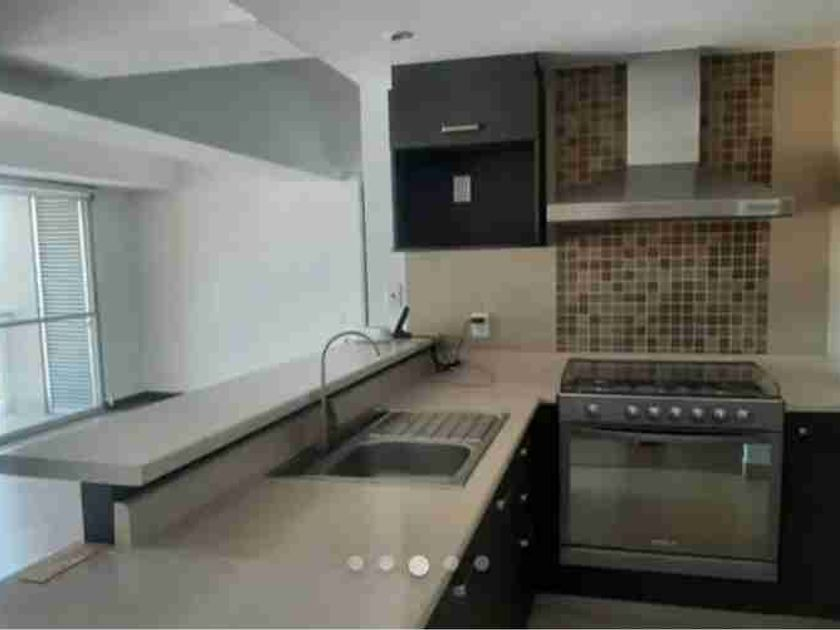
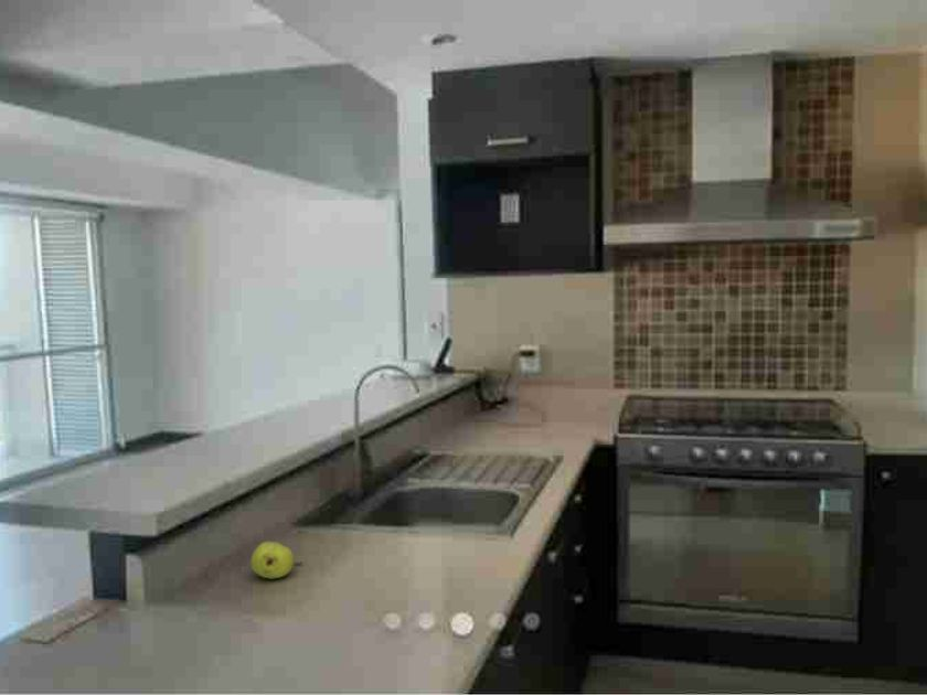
+ fruit (276, 556)
